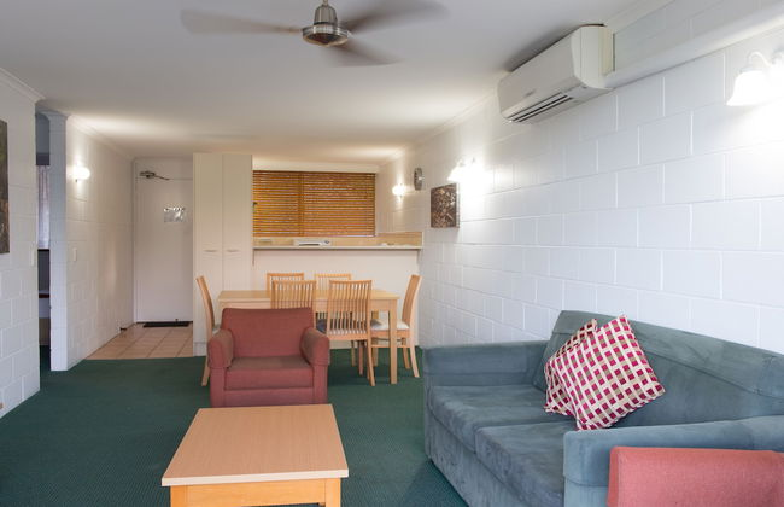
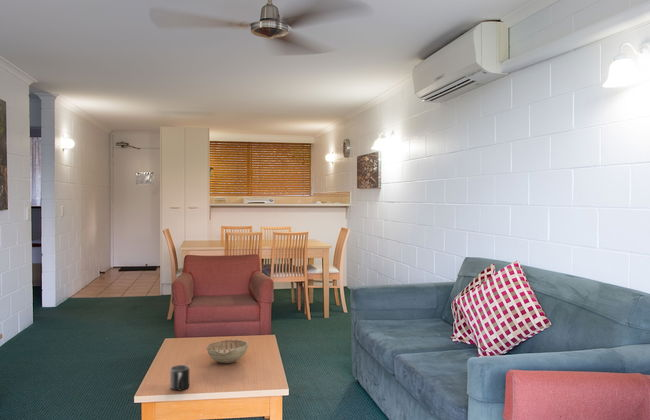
+ decorative bowl (227, 352)
+ mug (179, 379)
